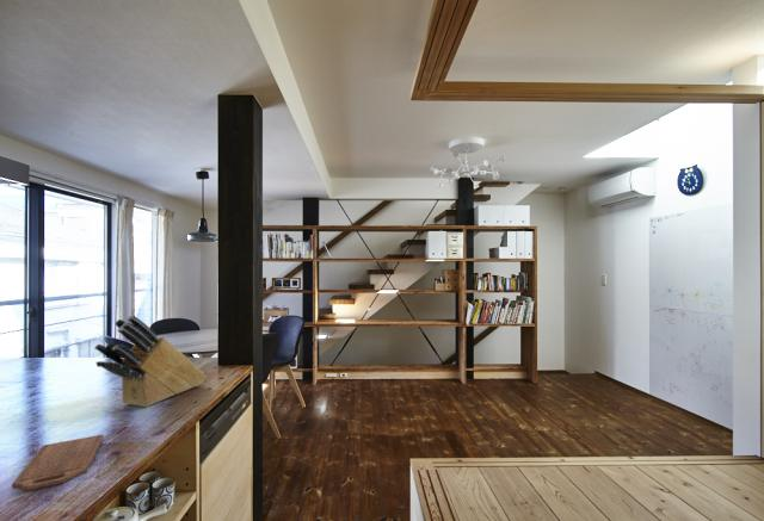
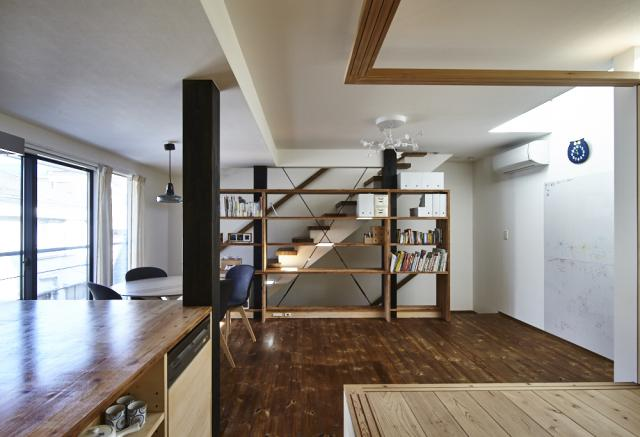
- cutting board (61, 460)
- knife block (155, 354)
